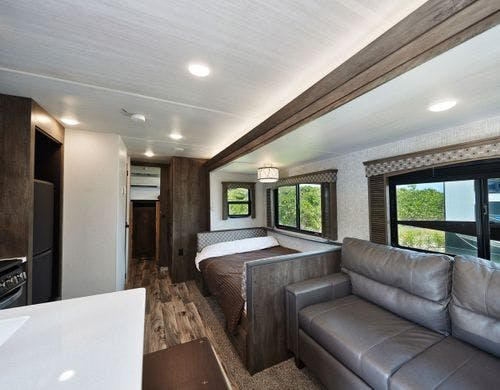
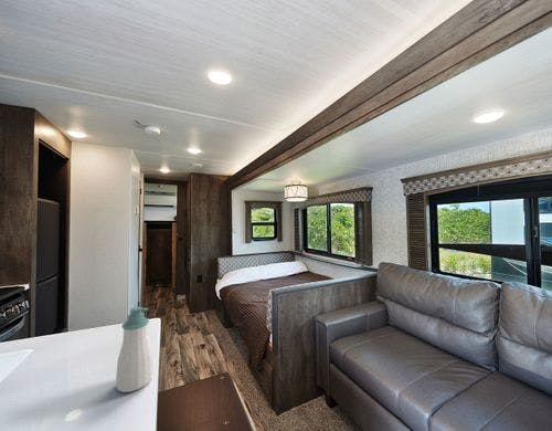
+ soap bottle (135, 345)
